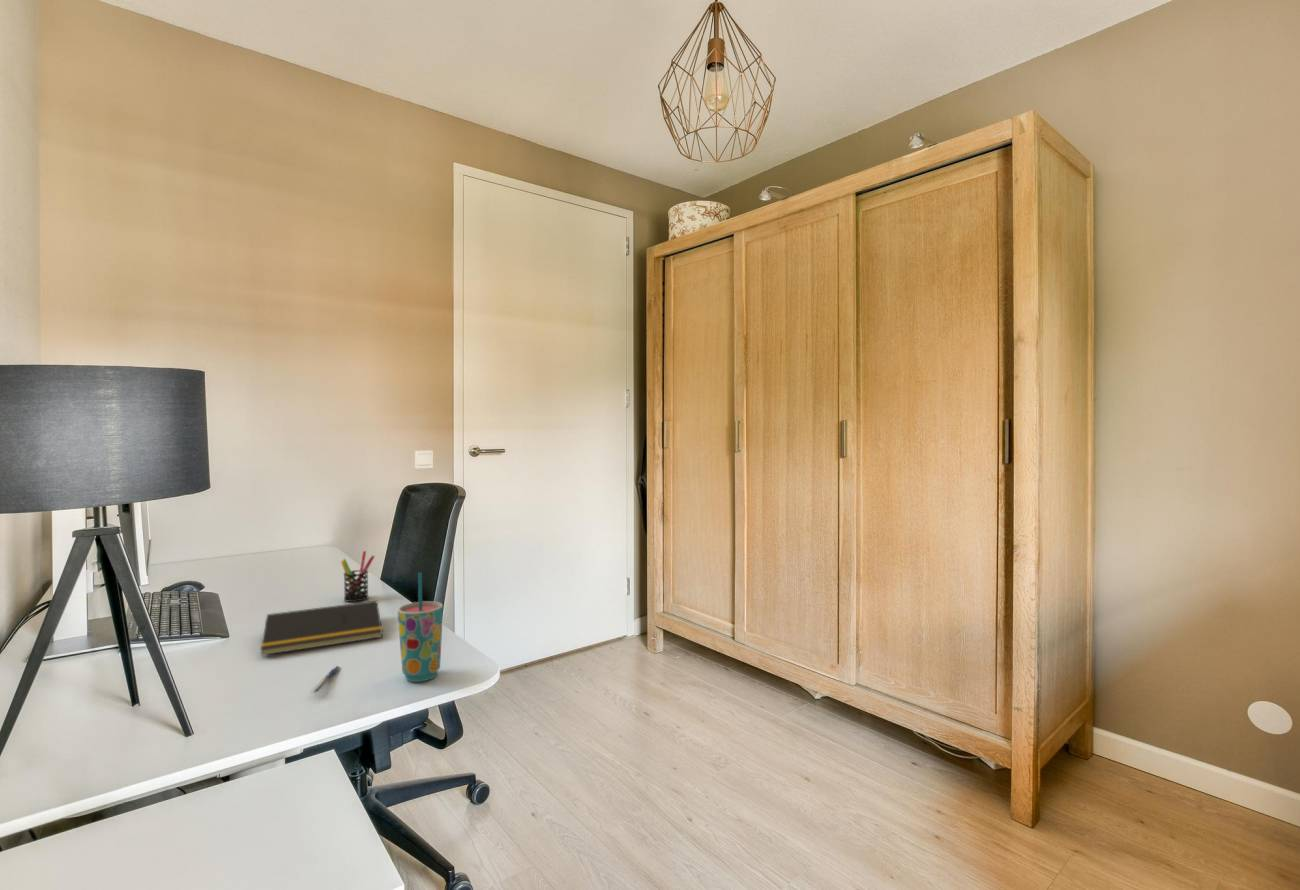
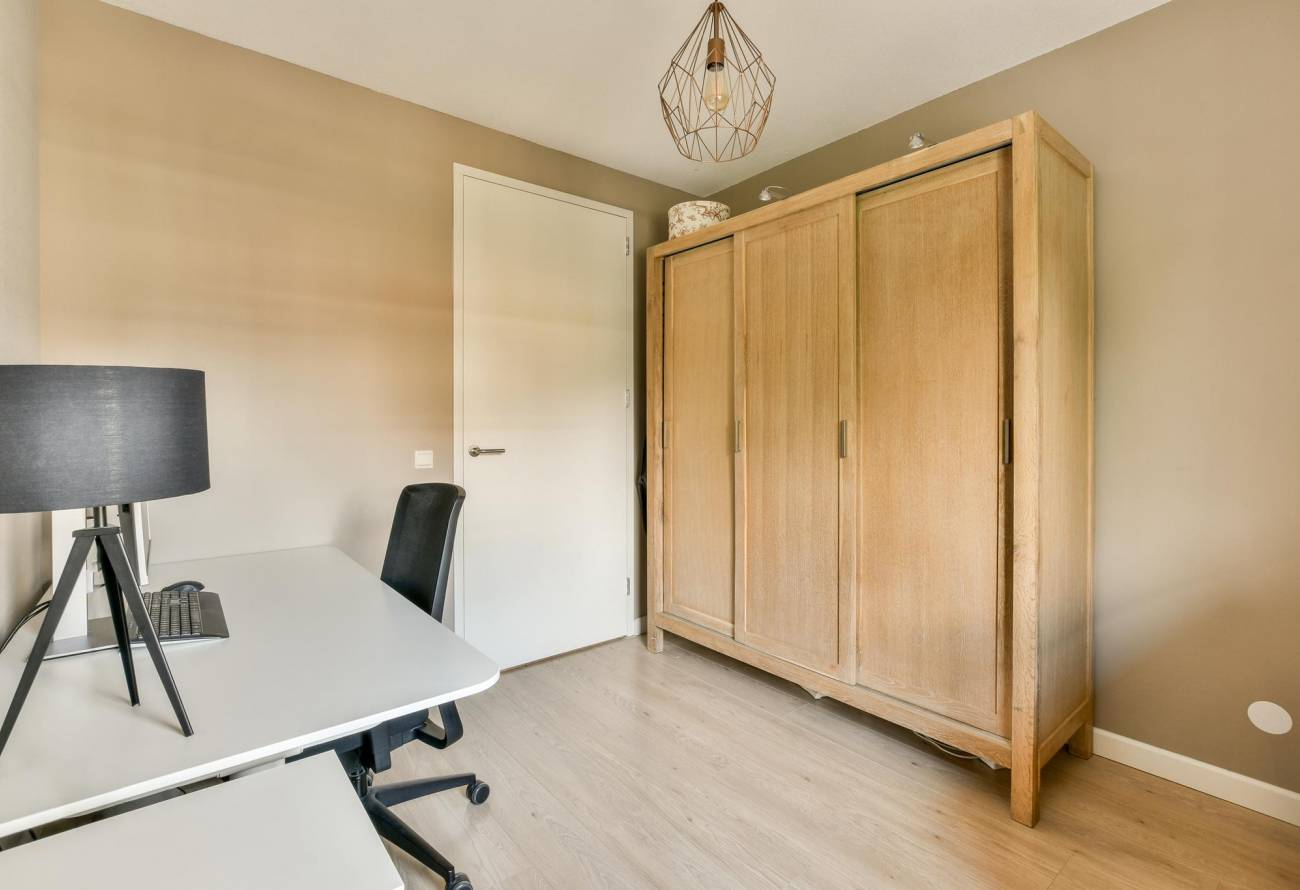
- pen holder (355, 575)
- cup (420, 624)
- pen (326, 679)
- notepad (324, 625)
